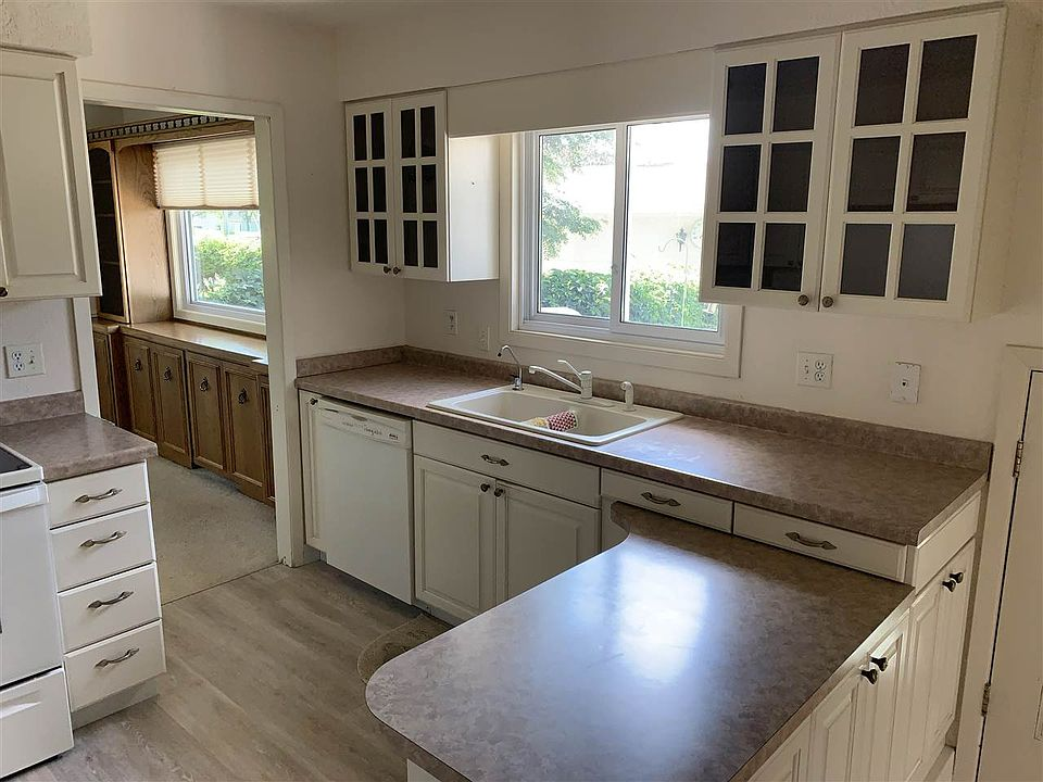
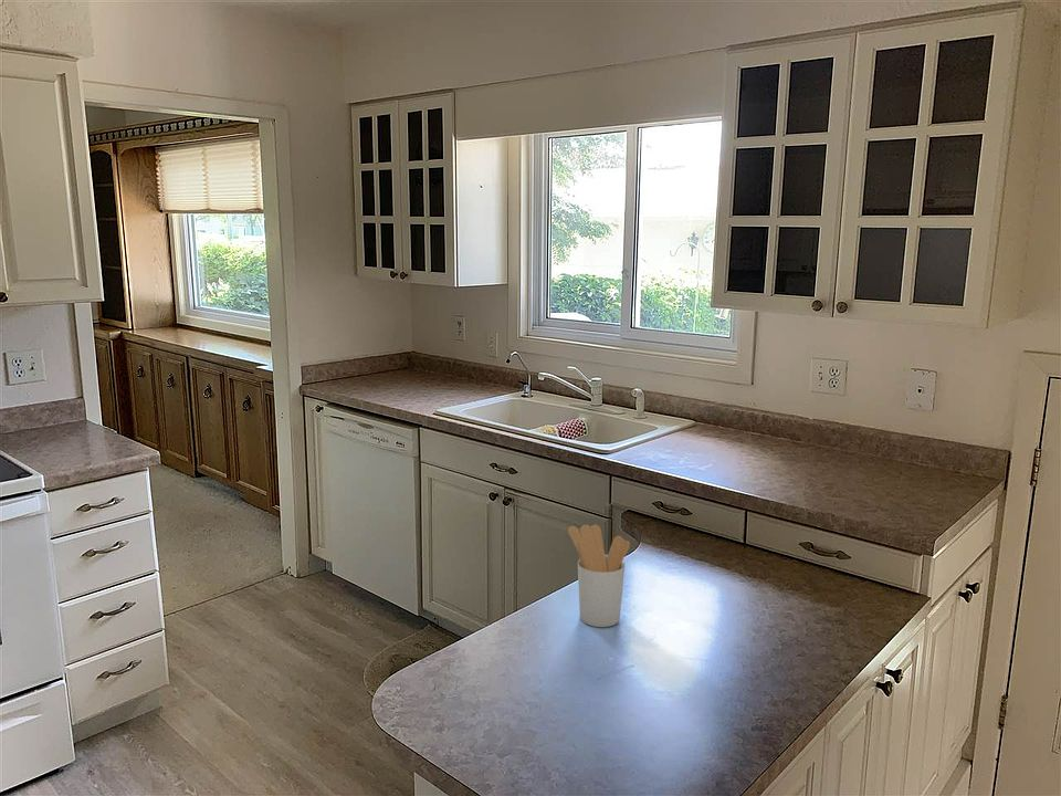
+ utensil holder (595, 572)
